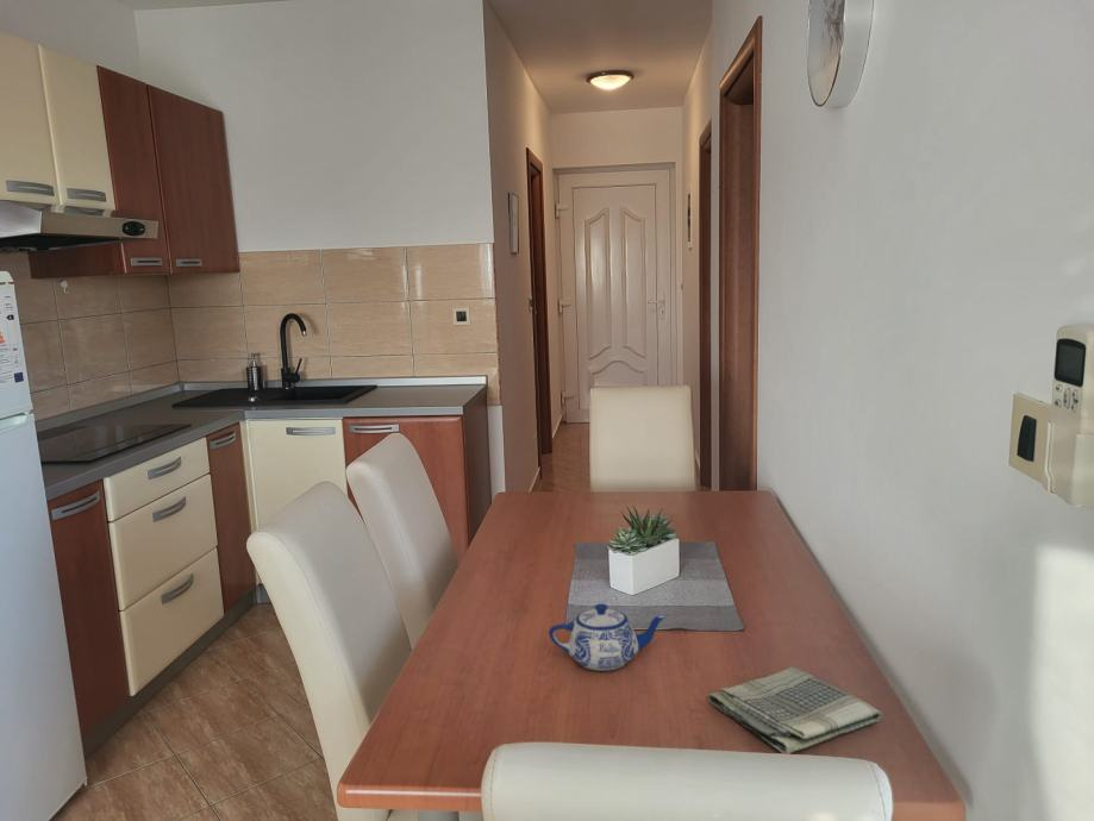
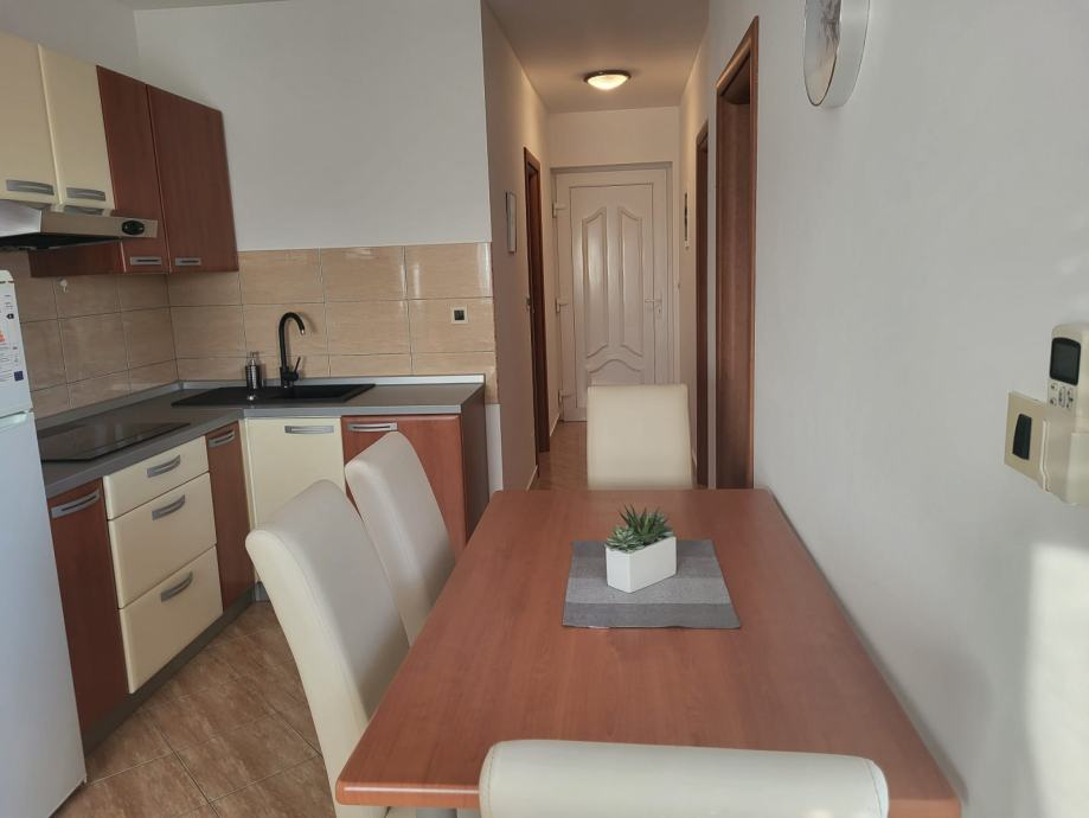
- dish towel (790, 703)
- teapot (607, 632)
